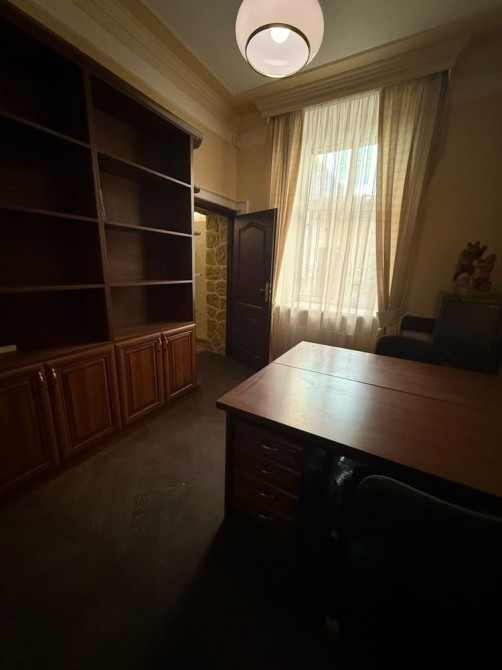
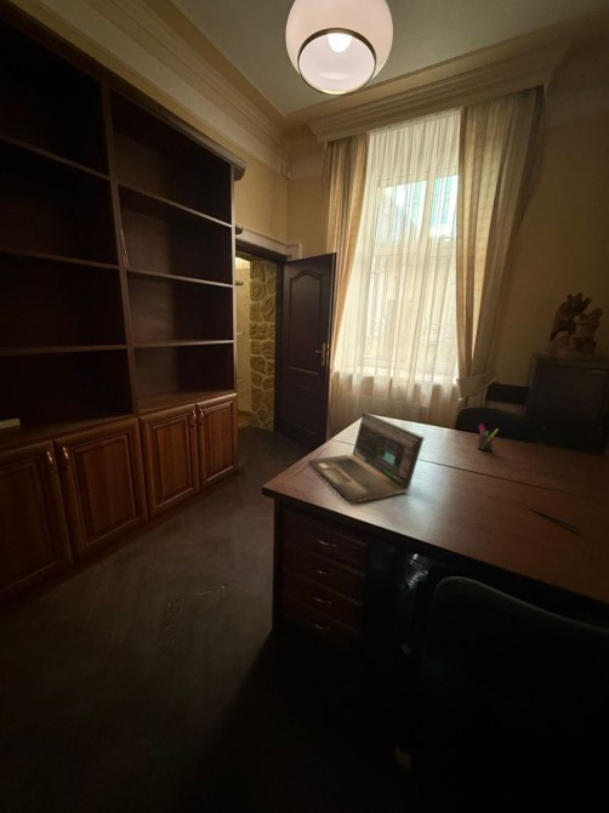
+ pen (552, 517)
+ laptop (360, 450)
+ pen holder (485, 437)
